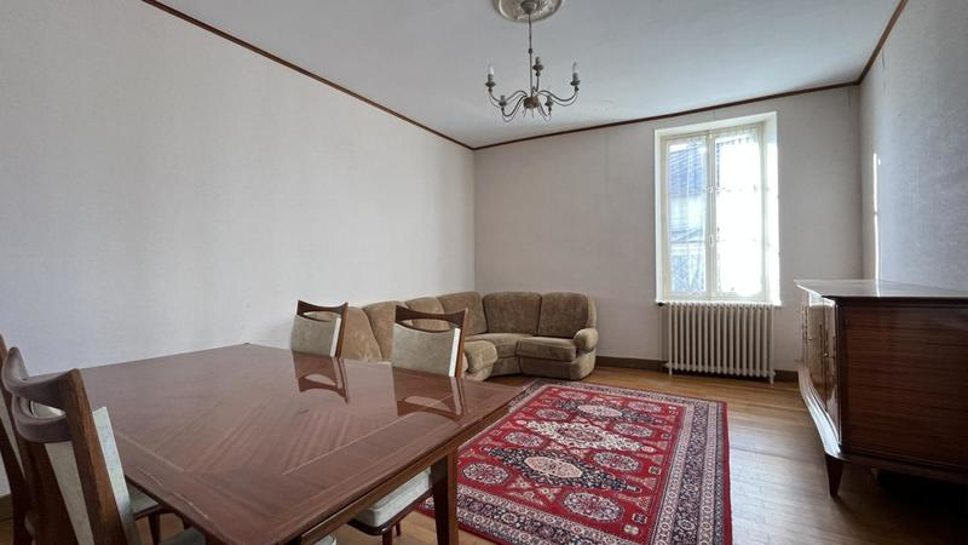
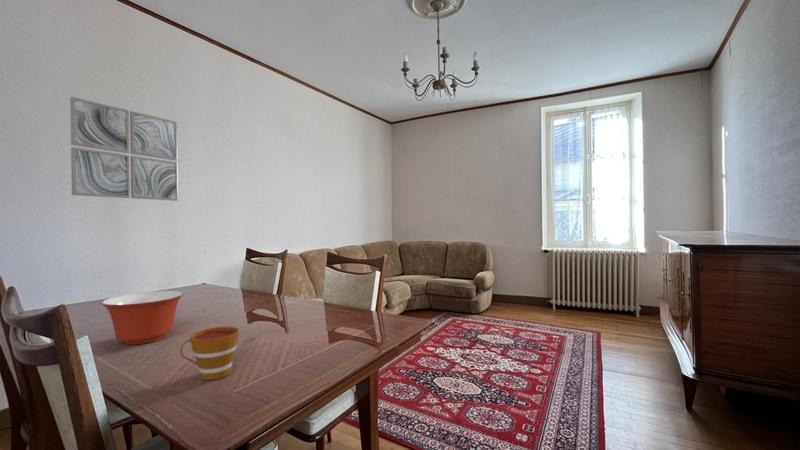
+ wall art (129, 155)
+ cup (211, 354)
+ mixing bowl (145, 317)
